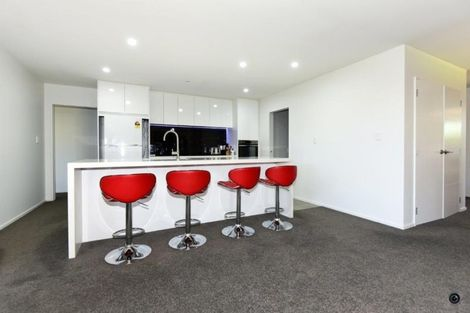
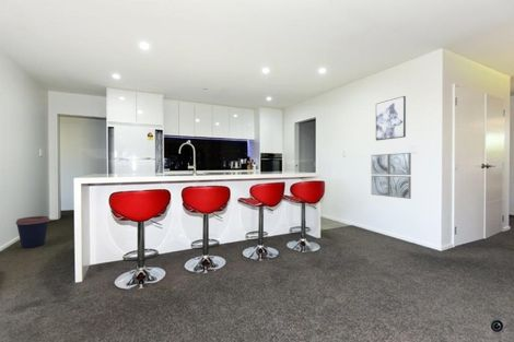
+ wall art (389, 119)
+ coffee cup (33, 232)
+ wall art (389, 174)
